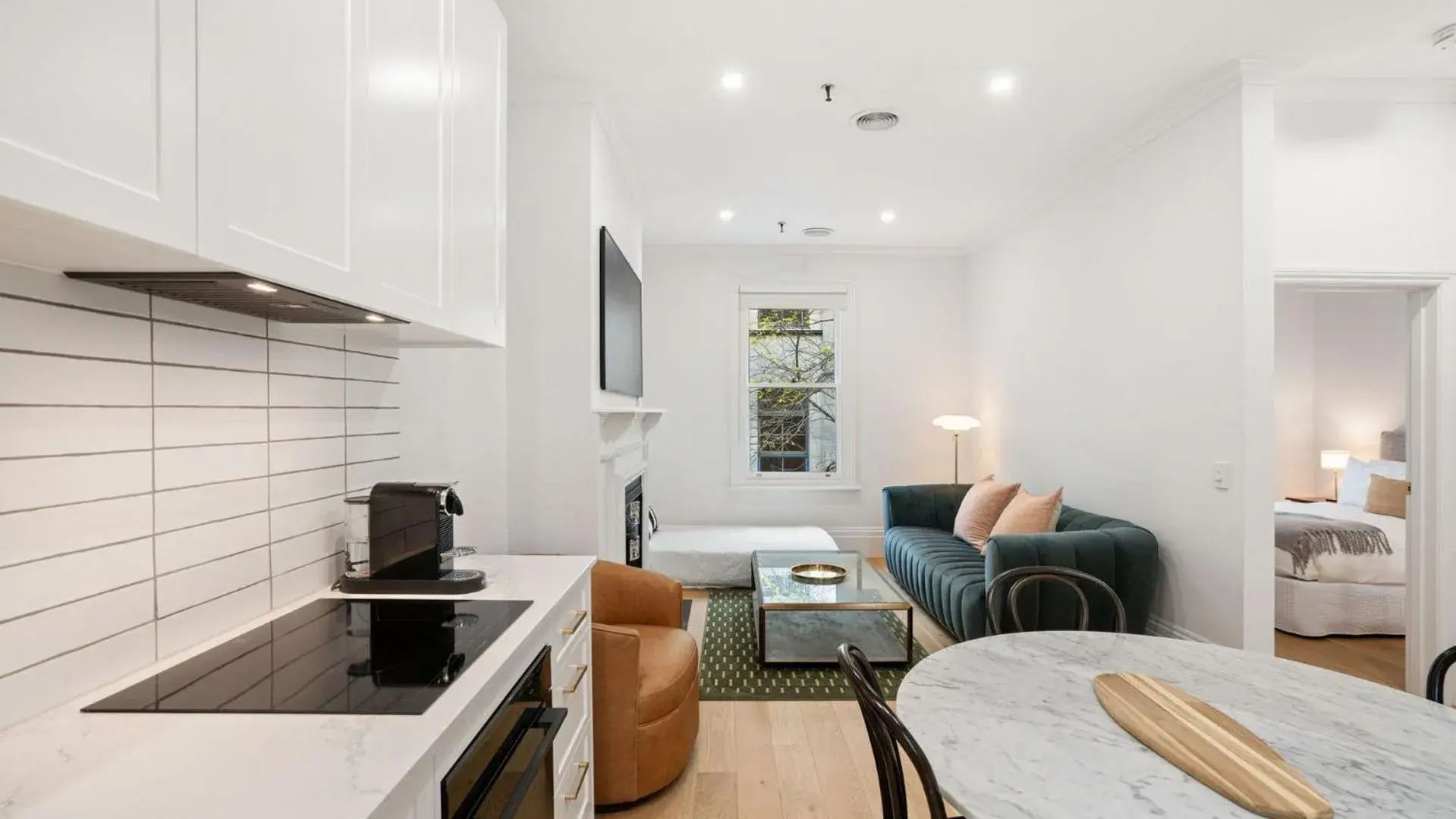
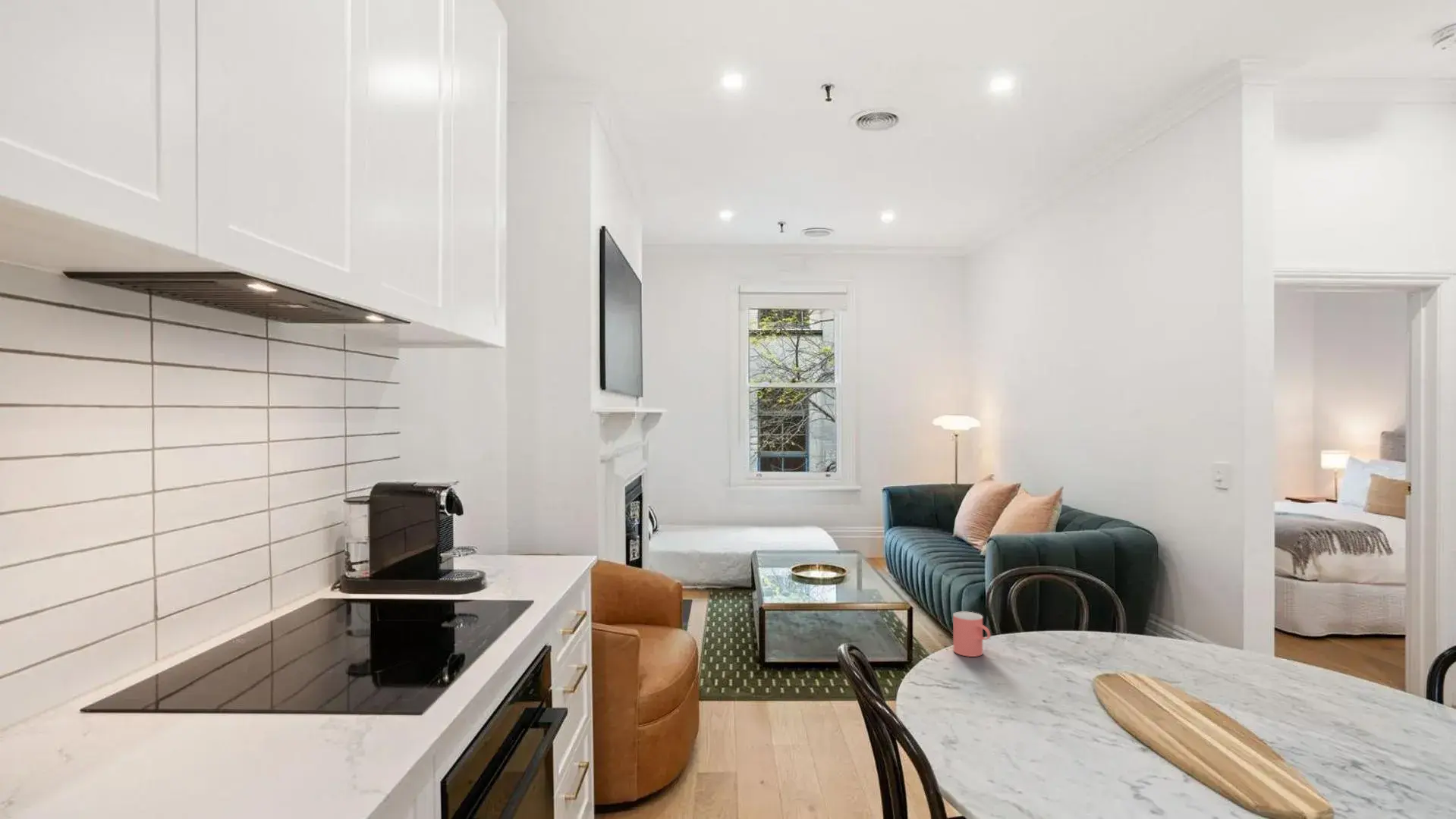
+ cup (973, 635)
